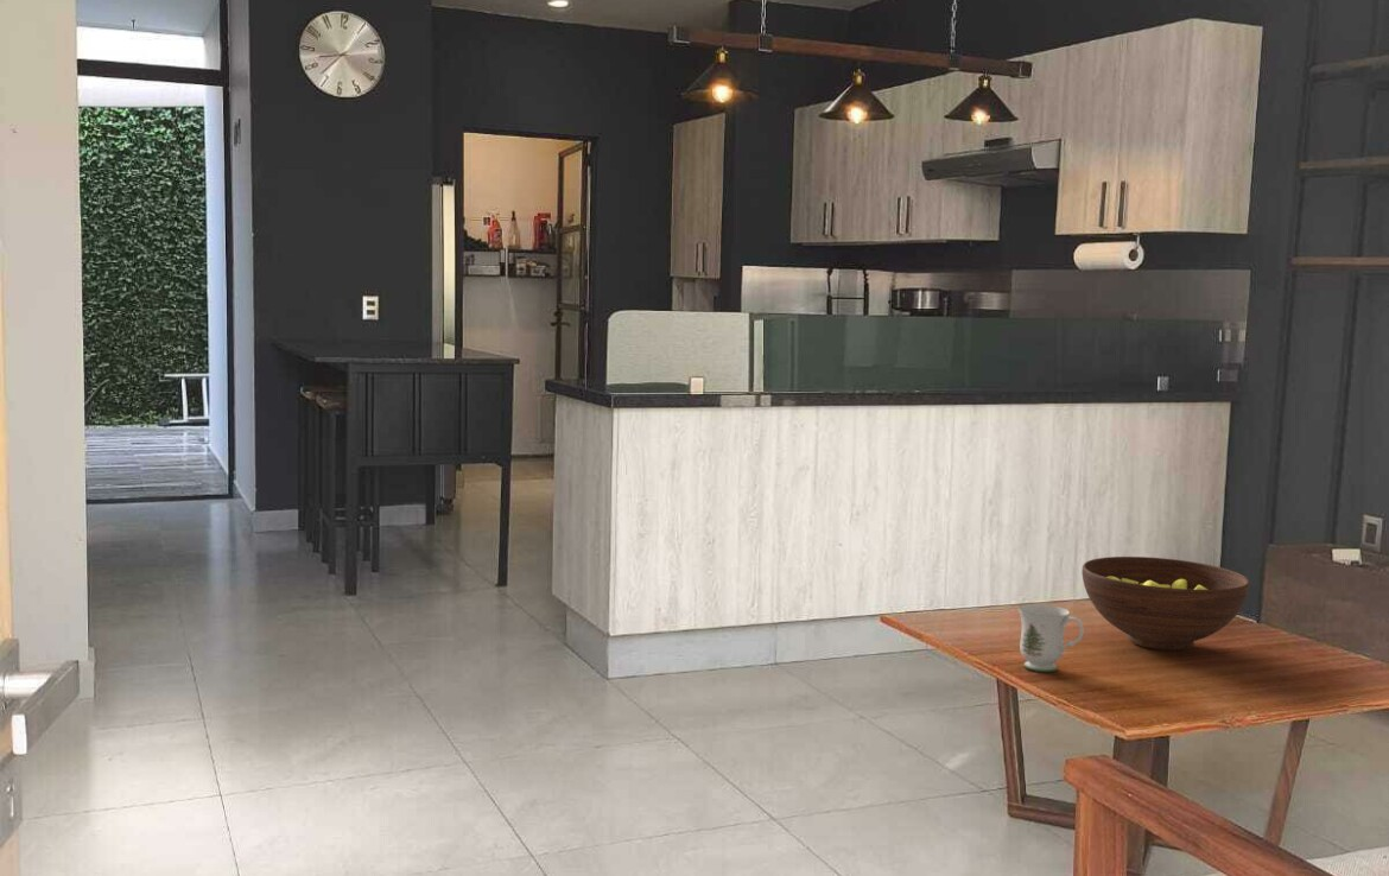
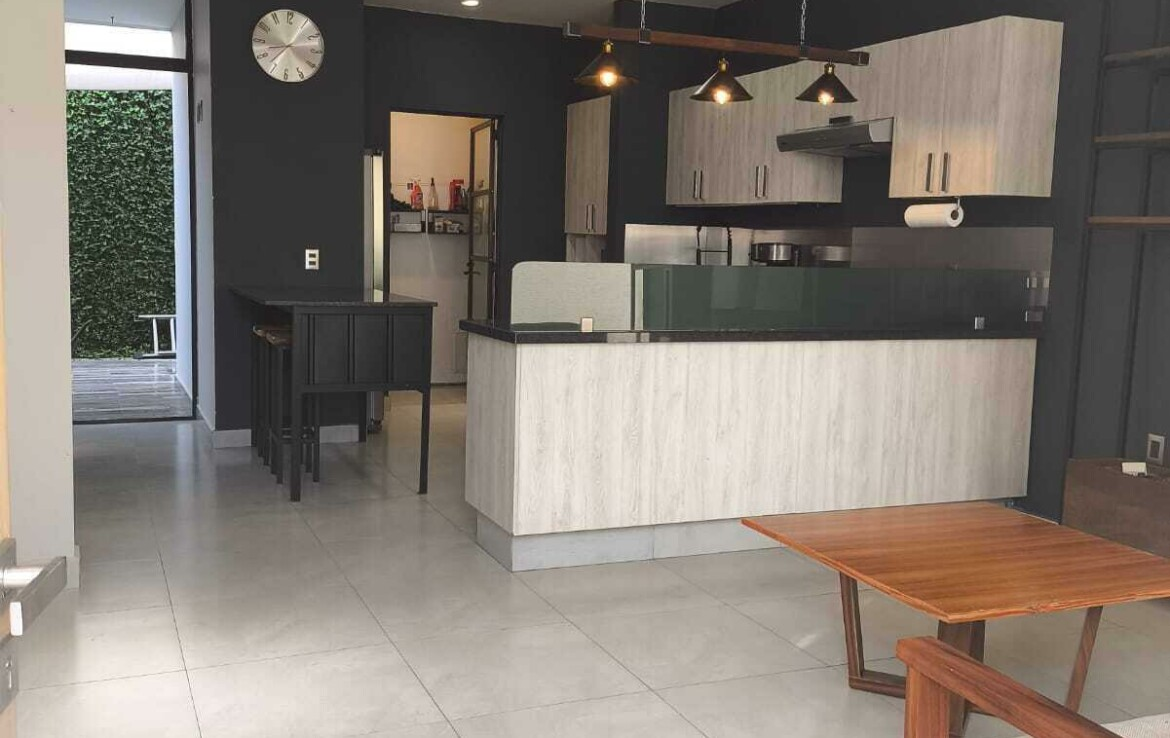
- fruit bowl (1161, 608)
- mug (1051, 640)
